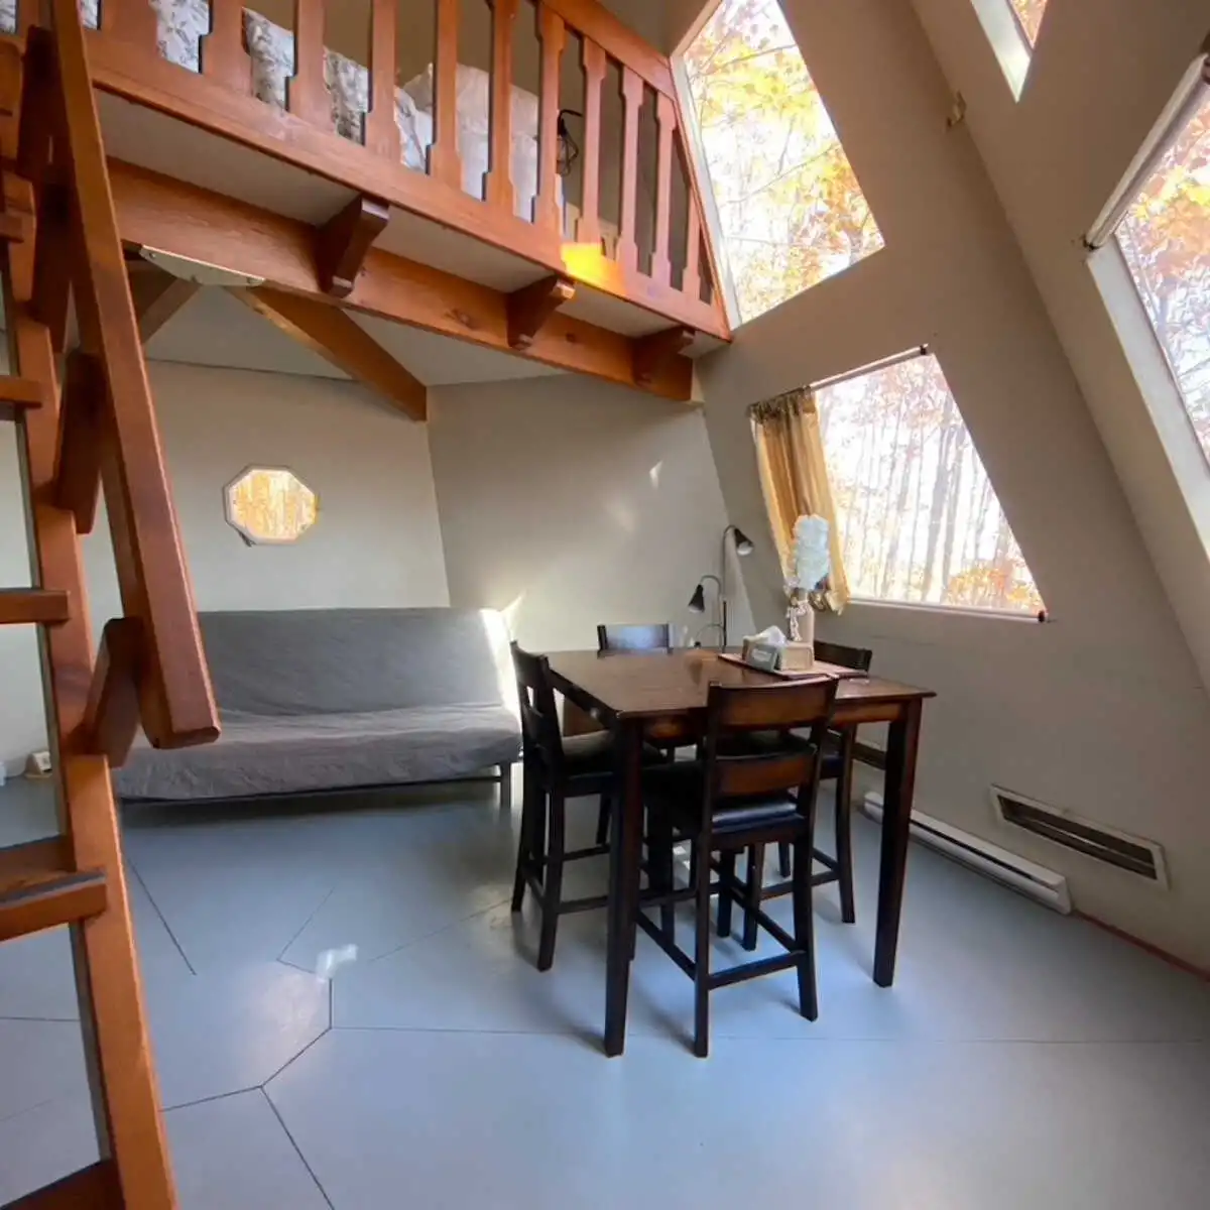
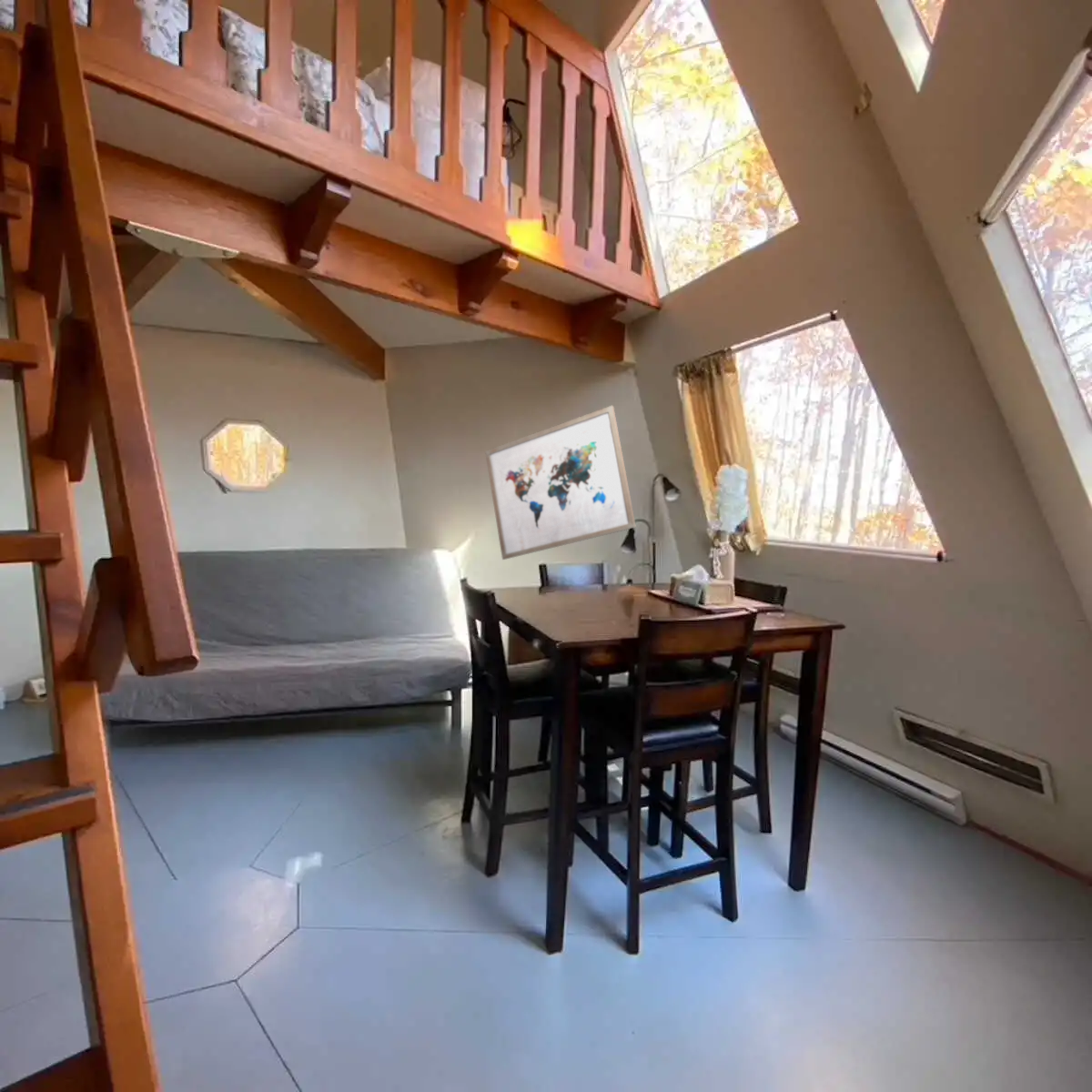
+ wall art (554, 486)
